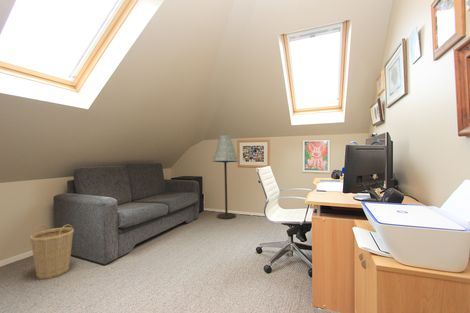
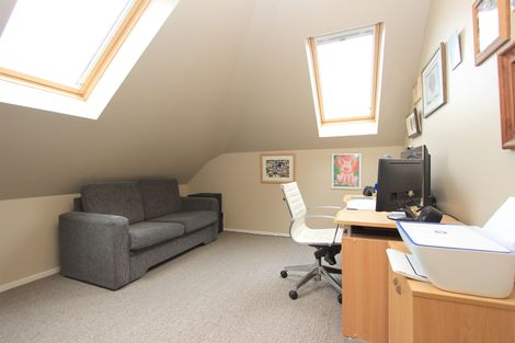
- floor lamp (225, 175)
- basket (53, 248)
